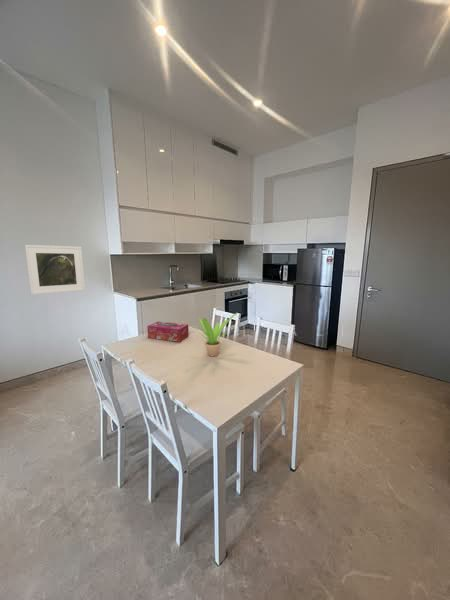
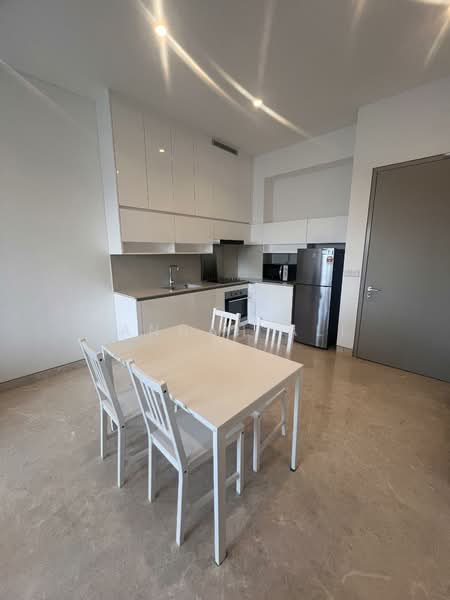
- potted plant (211, 333)
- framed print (57, 269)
- tissue box (168, 331)
